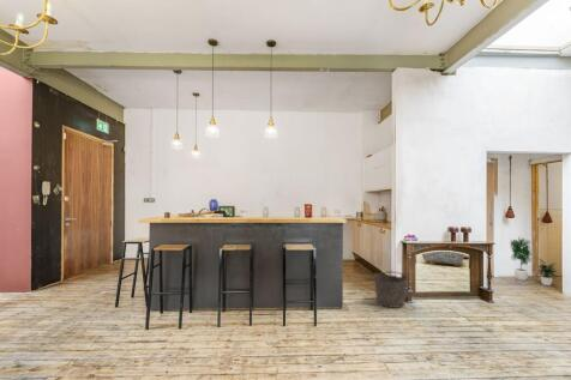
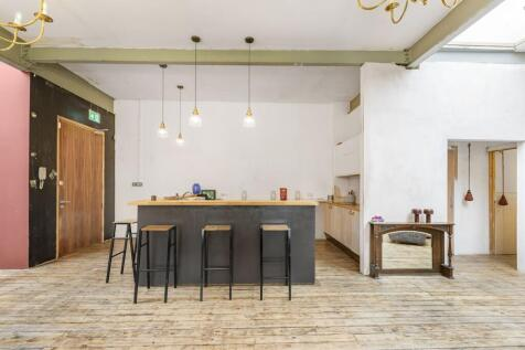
- bucket (390, 286)
- potted plant (530, 259)
